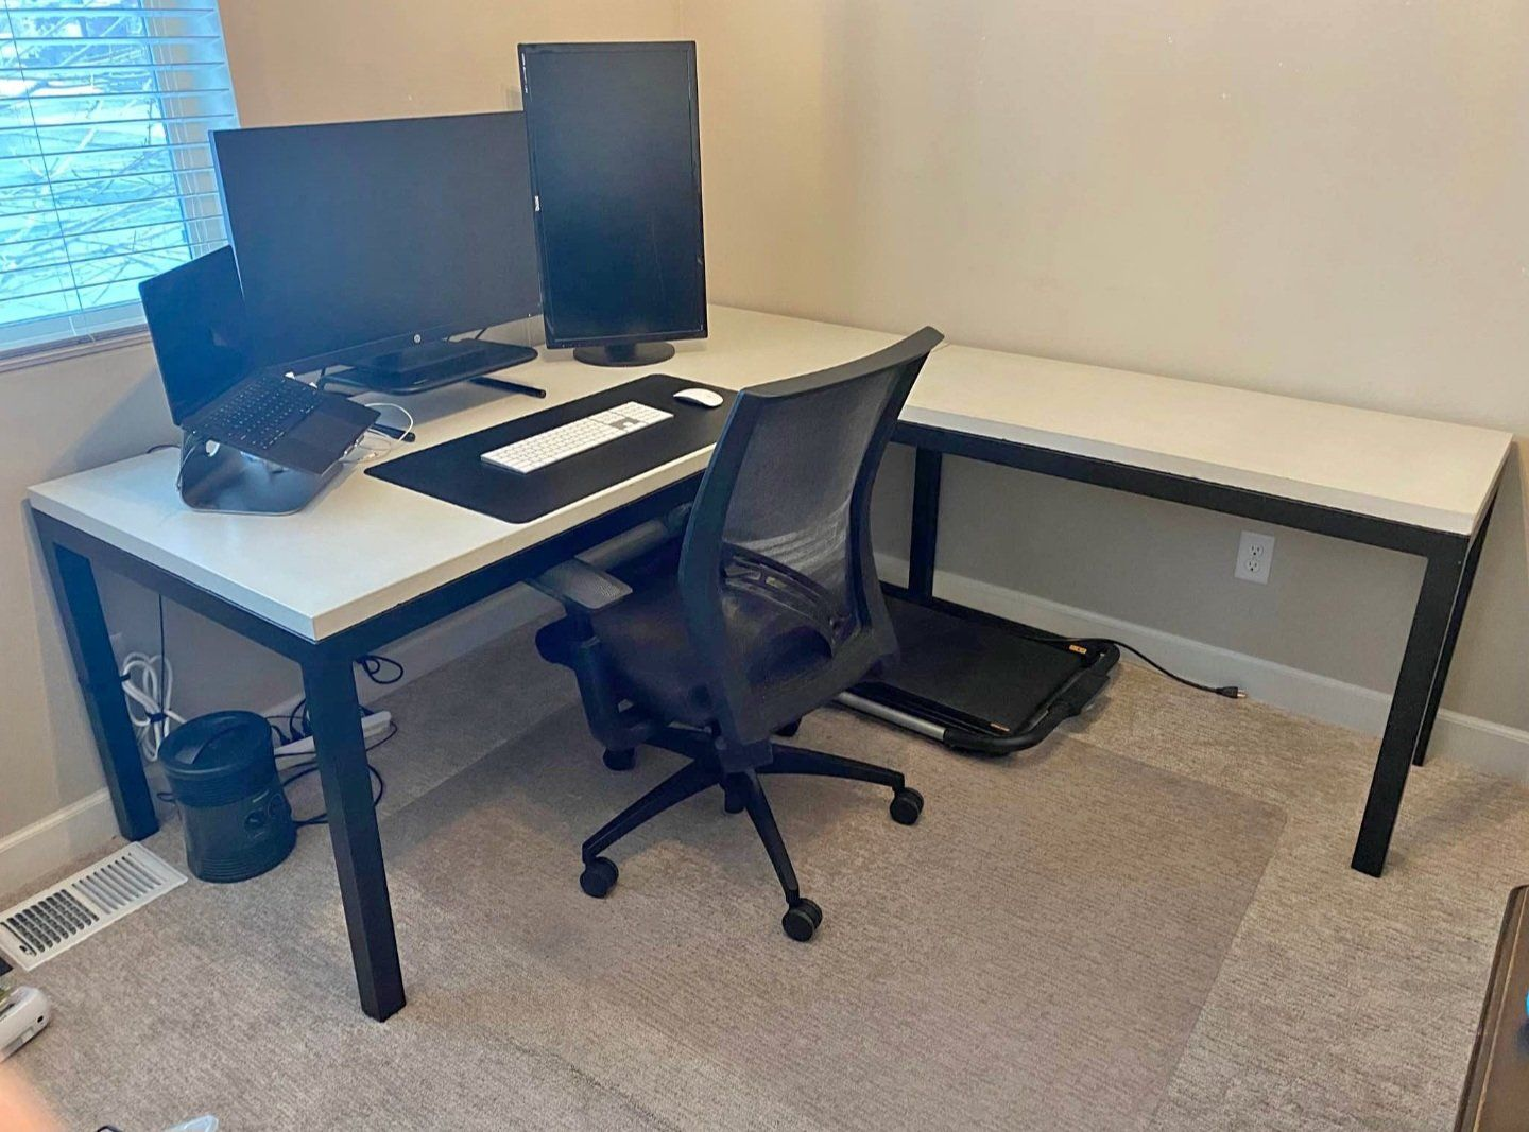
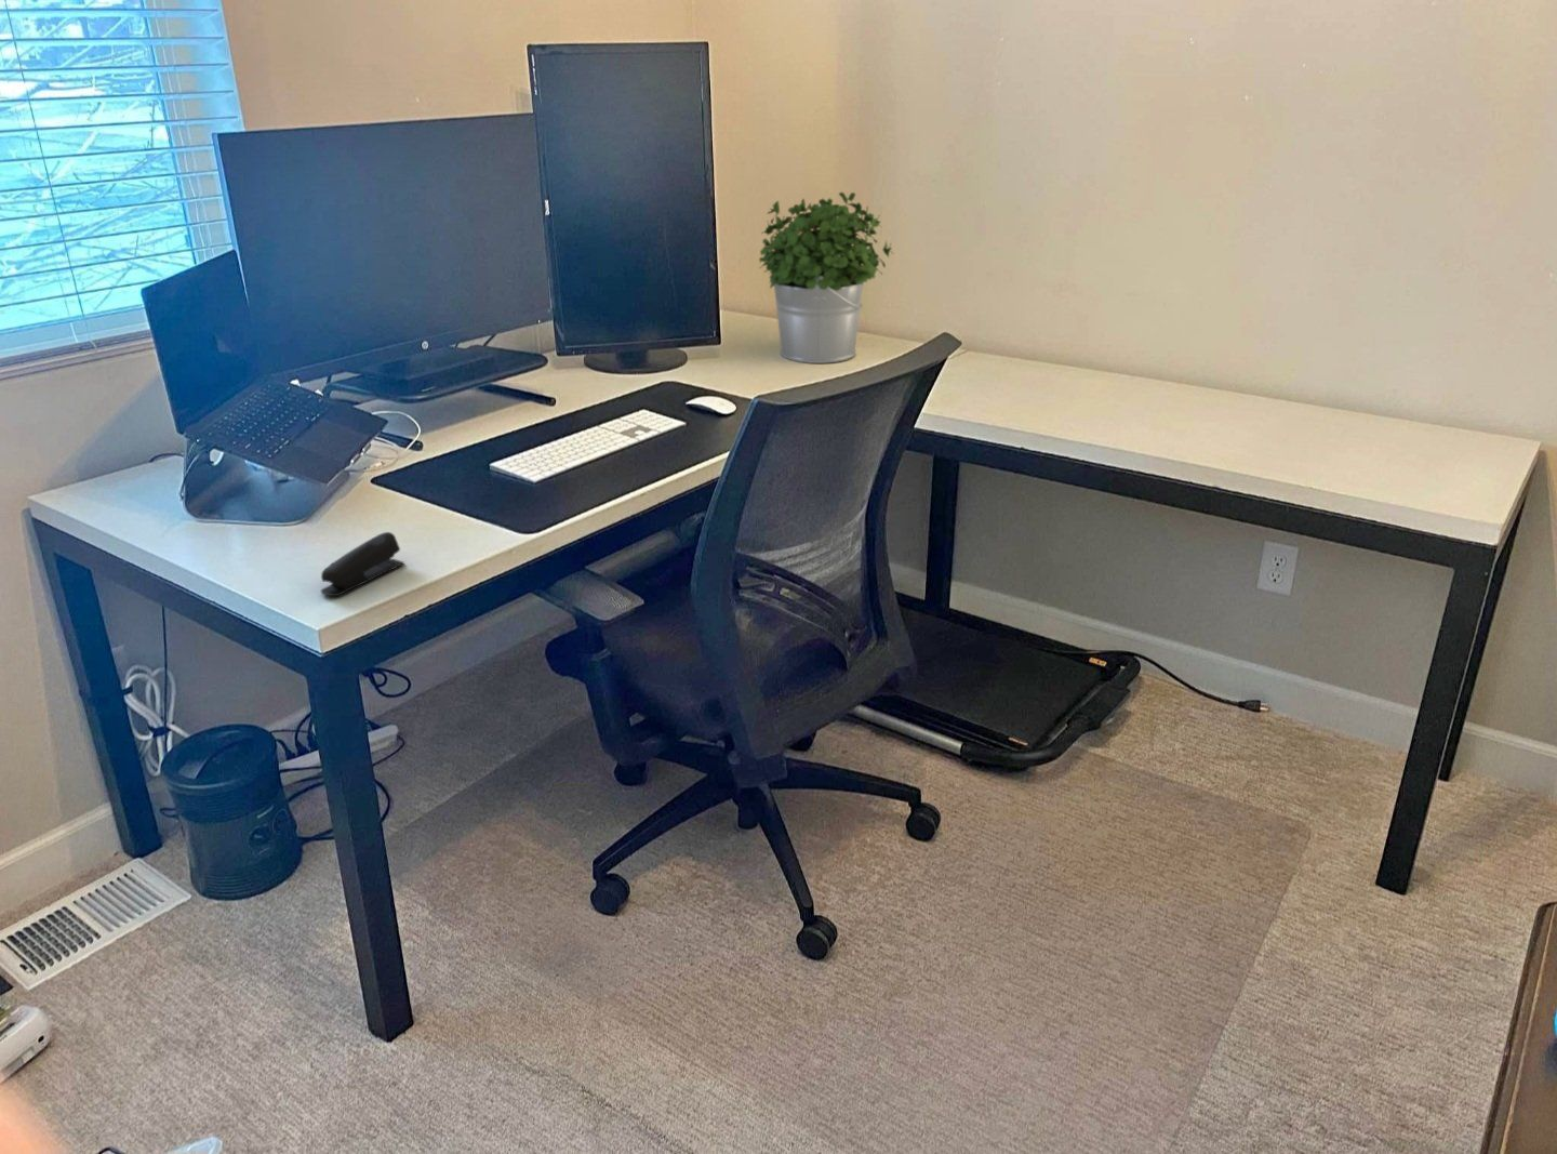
+ stapler (360, 562)
+ potted plant (825, 275)
